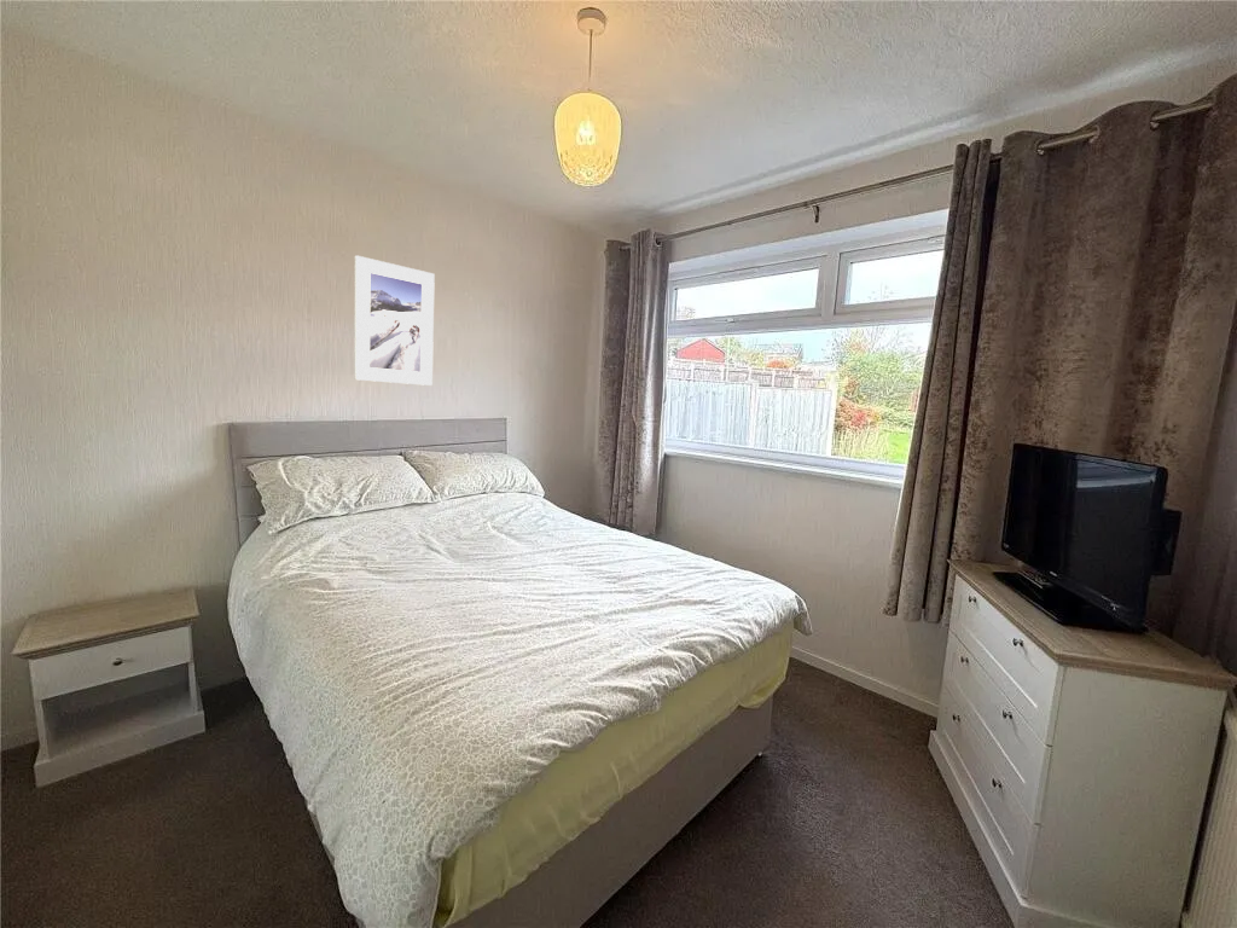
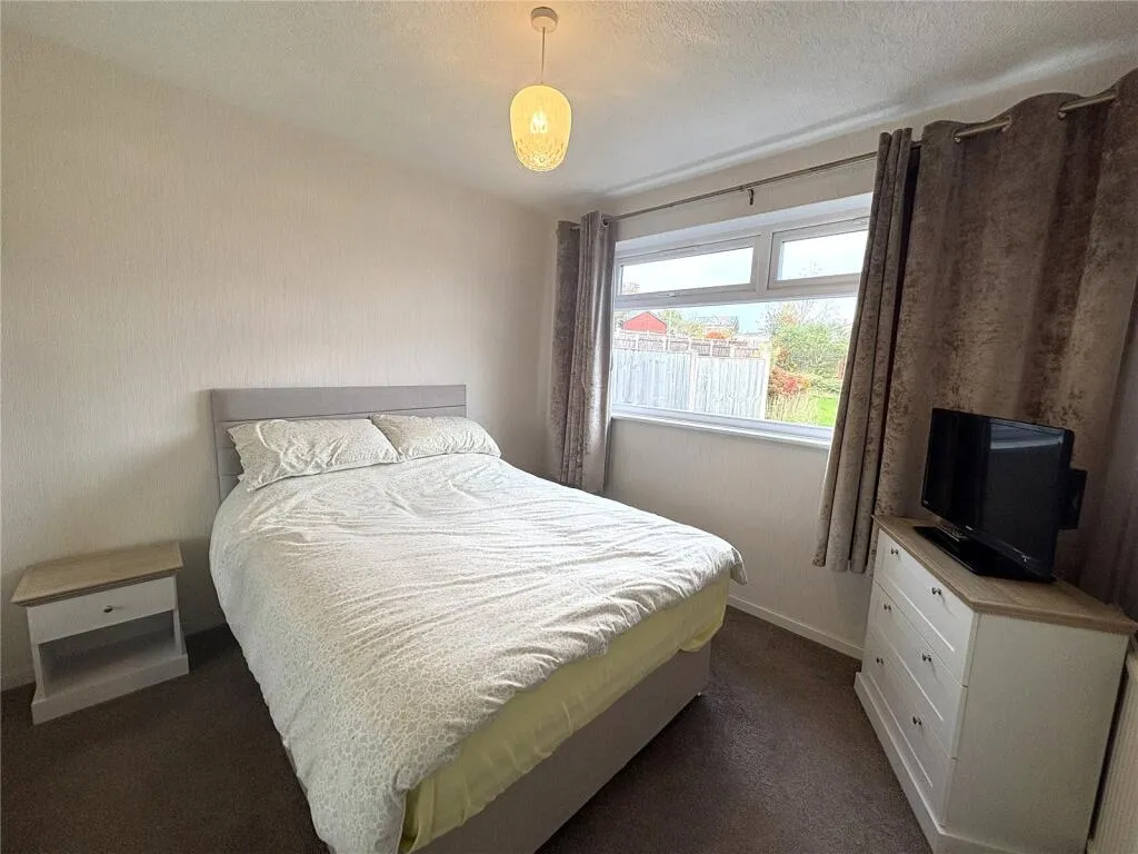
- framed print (395, 324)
